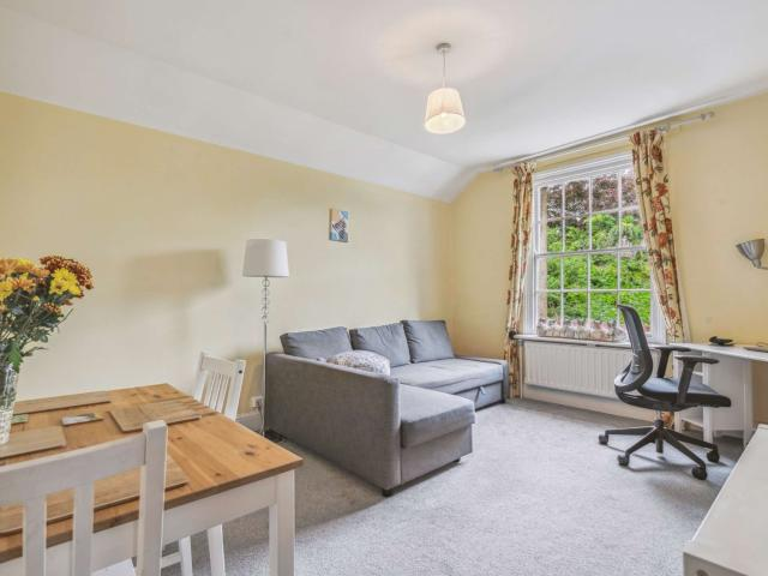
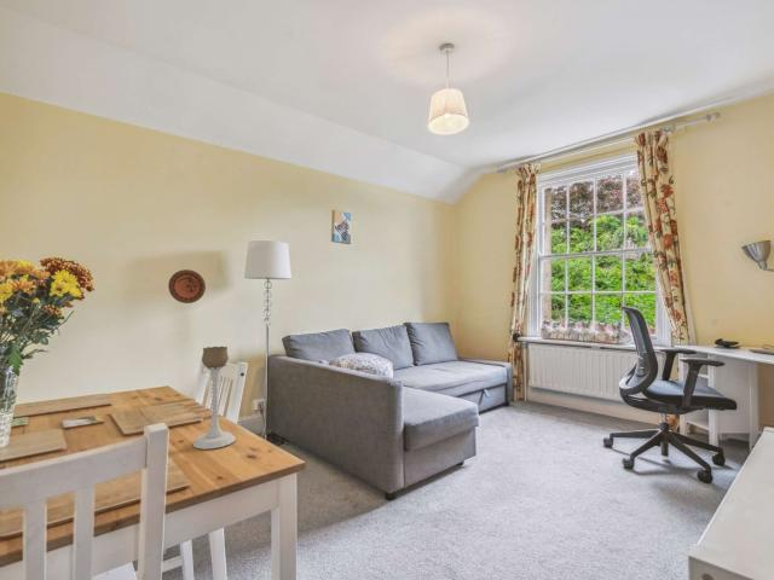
+ candle holder (214, 394)
+ decorative plate (186, 286)
